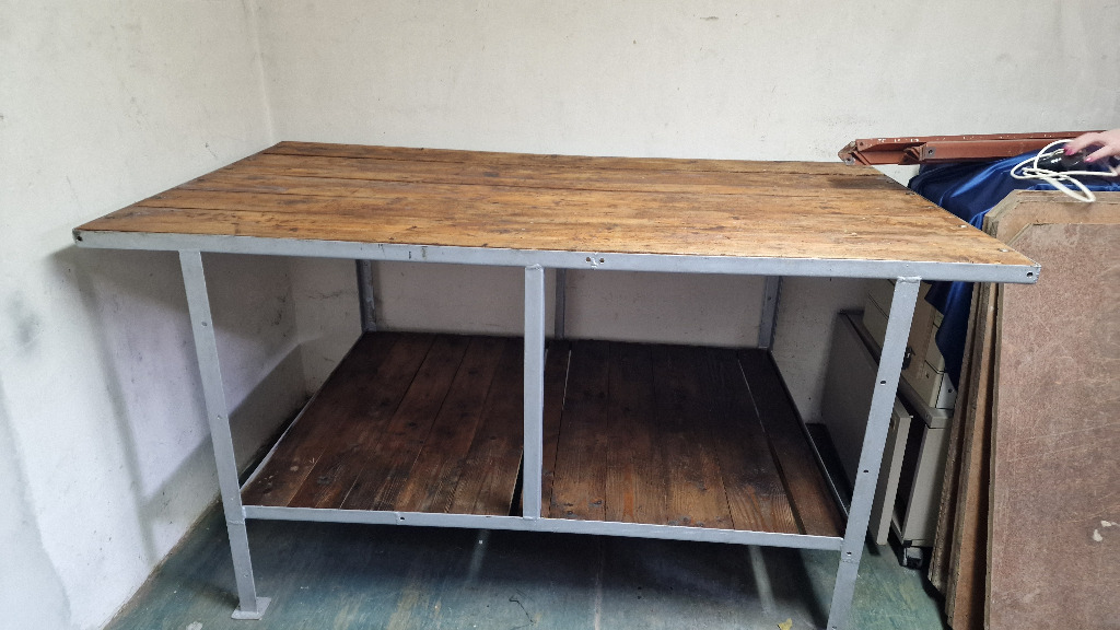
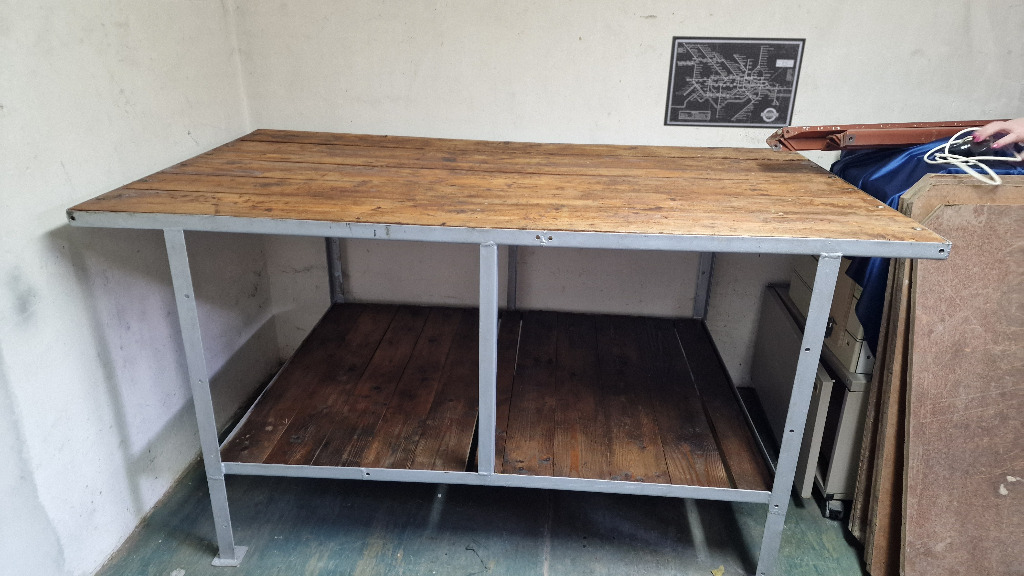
+ wall art (732, 83)
